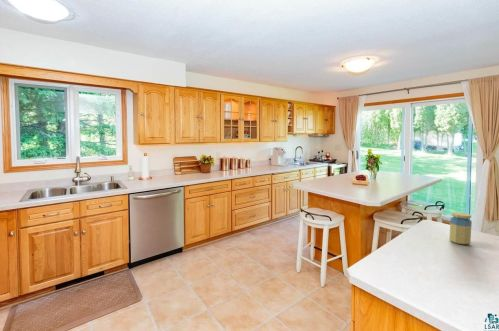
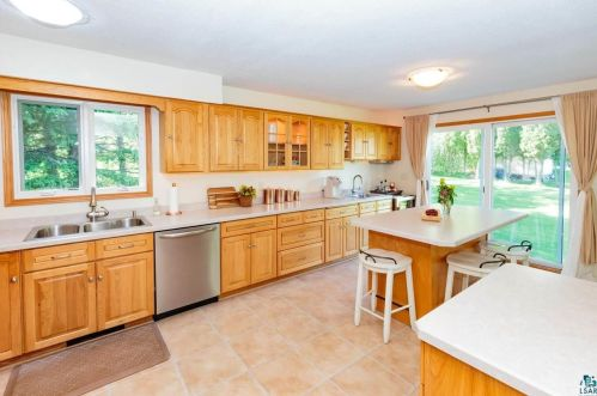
- jar (460, 228)
